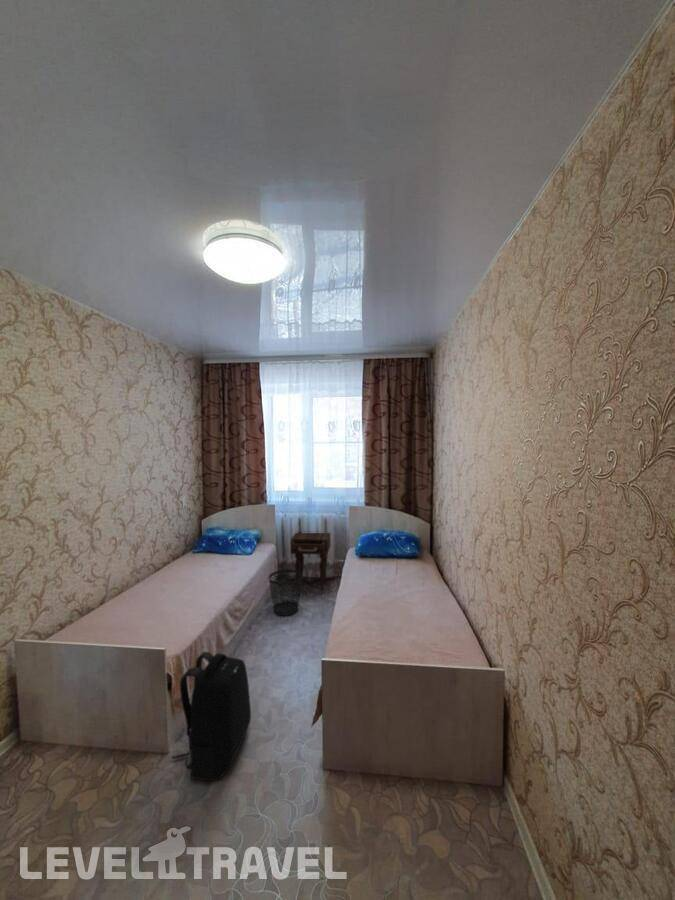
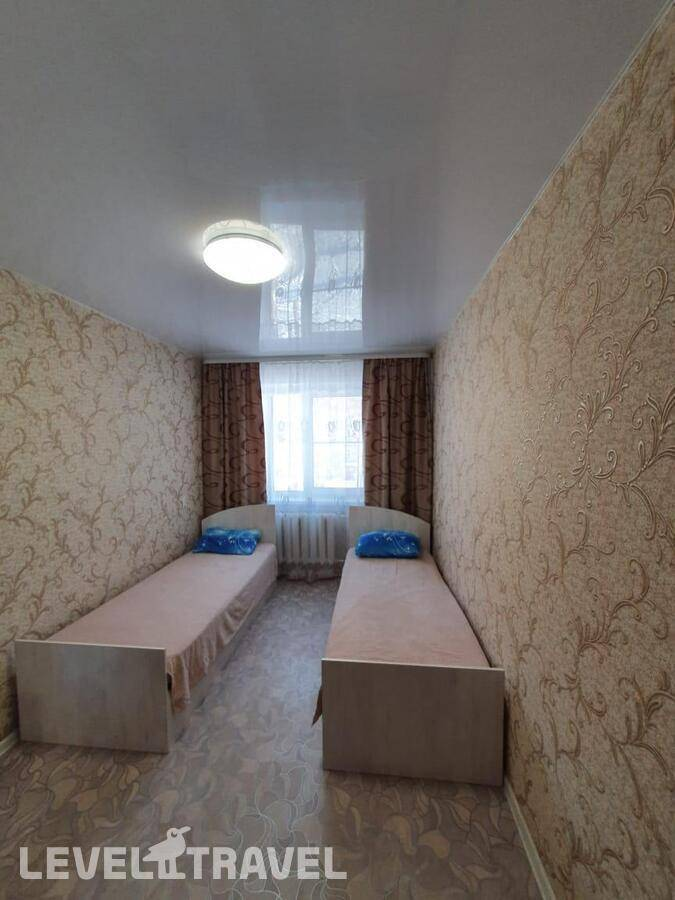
- backpack (211, 702)
- nightstand (303, 562)
- wastebasket (286, 592)
